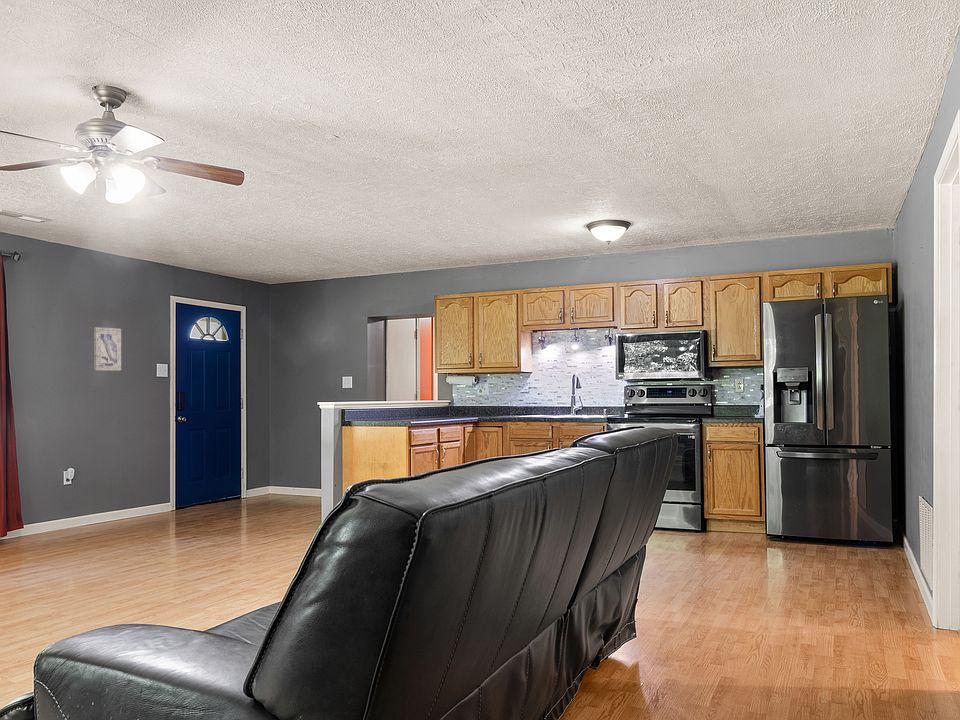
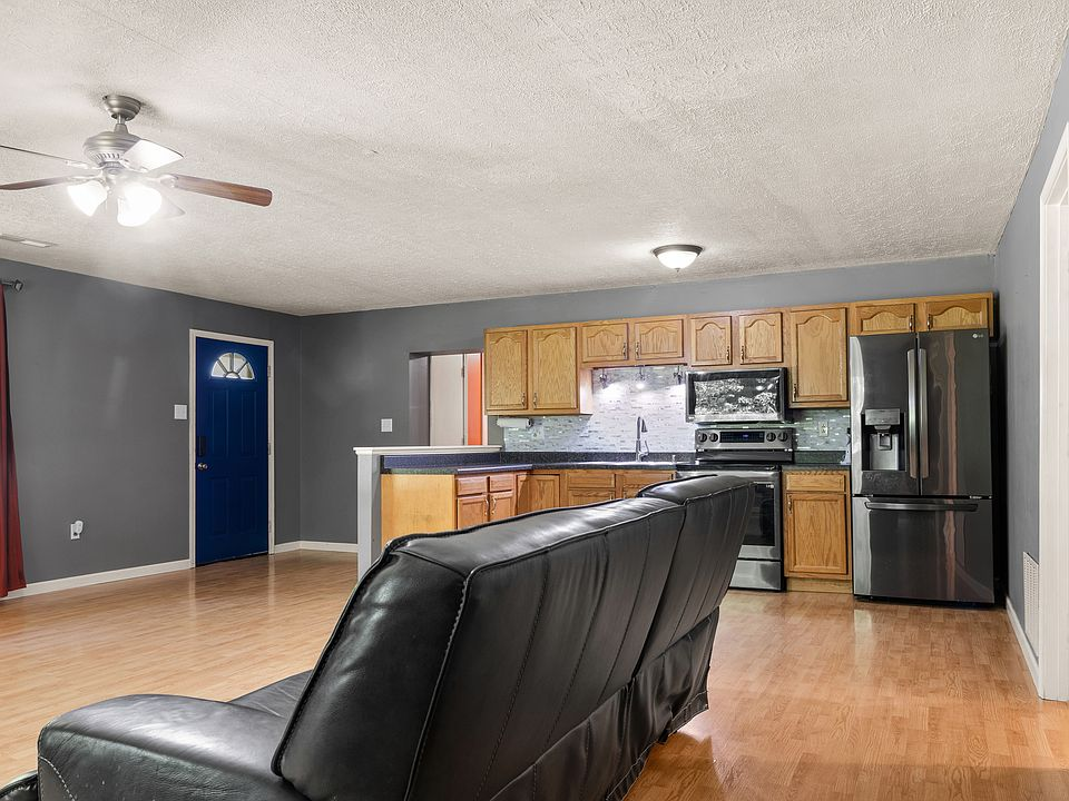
- wall art (107, 349)
